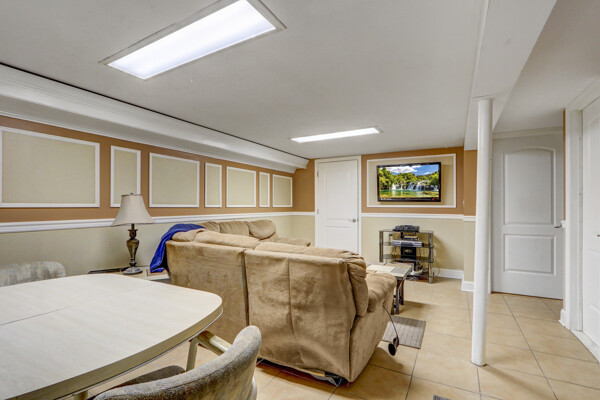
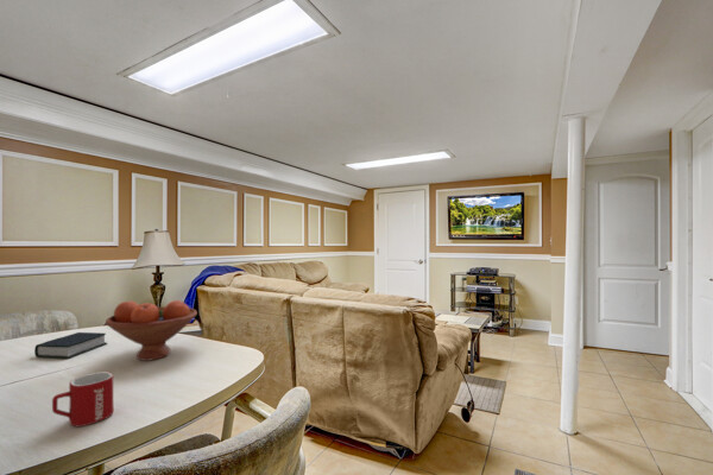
+ book (72, 343)
+ fruit bowl (153, 327)
+ mug (83, 399)
